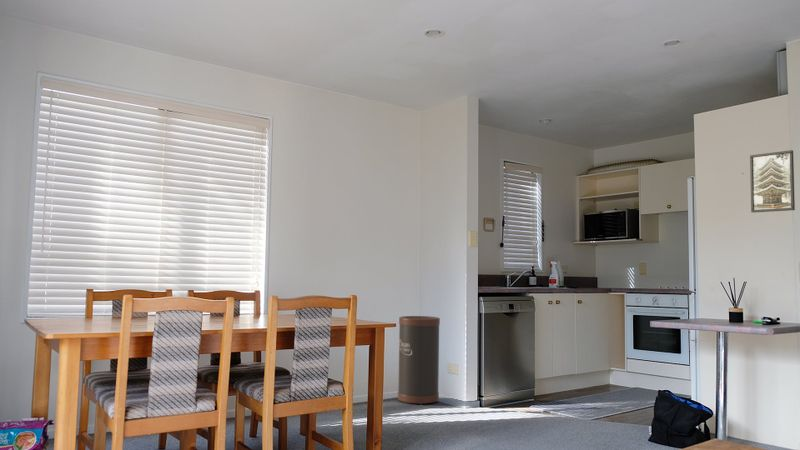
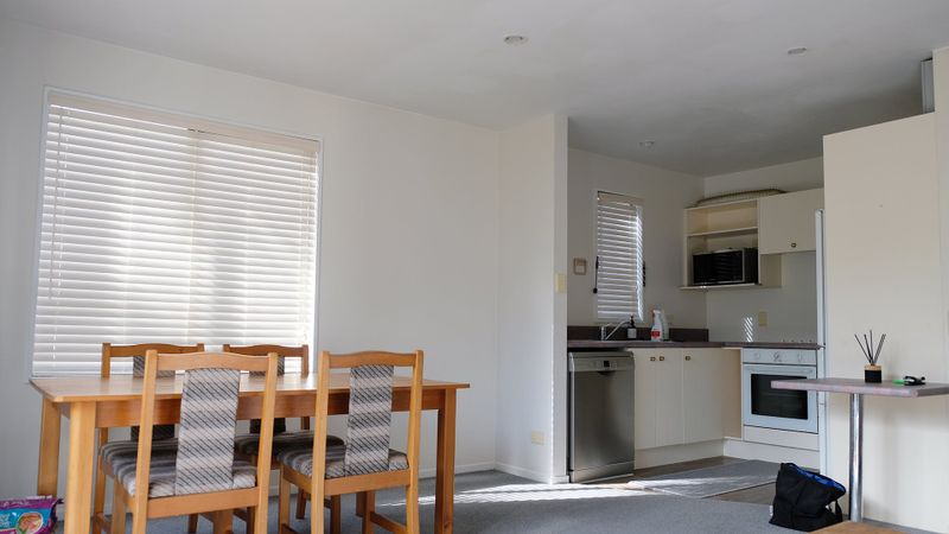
- trash can (418, 359)
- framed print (771, 182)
